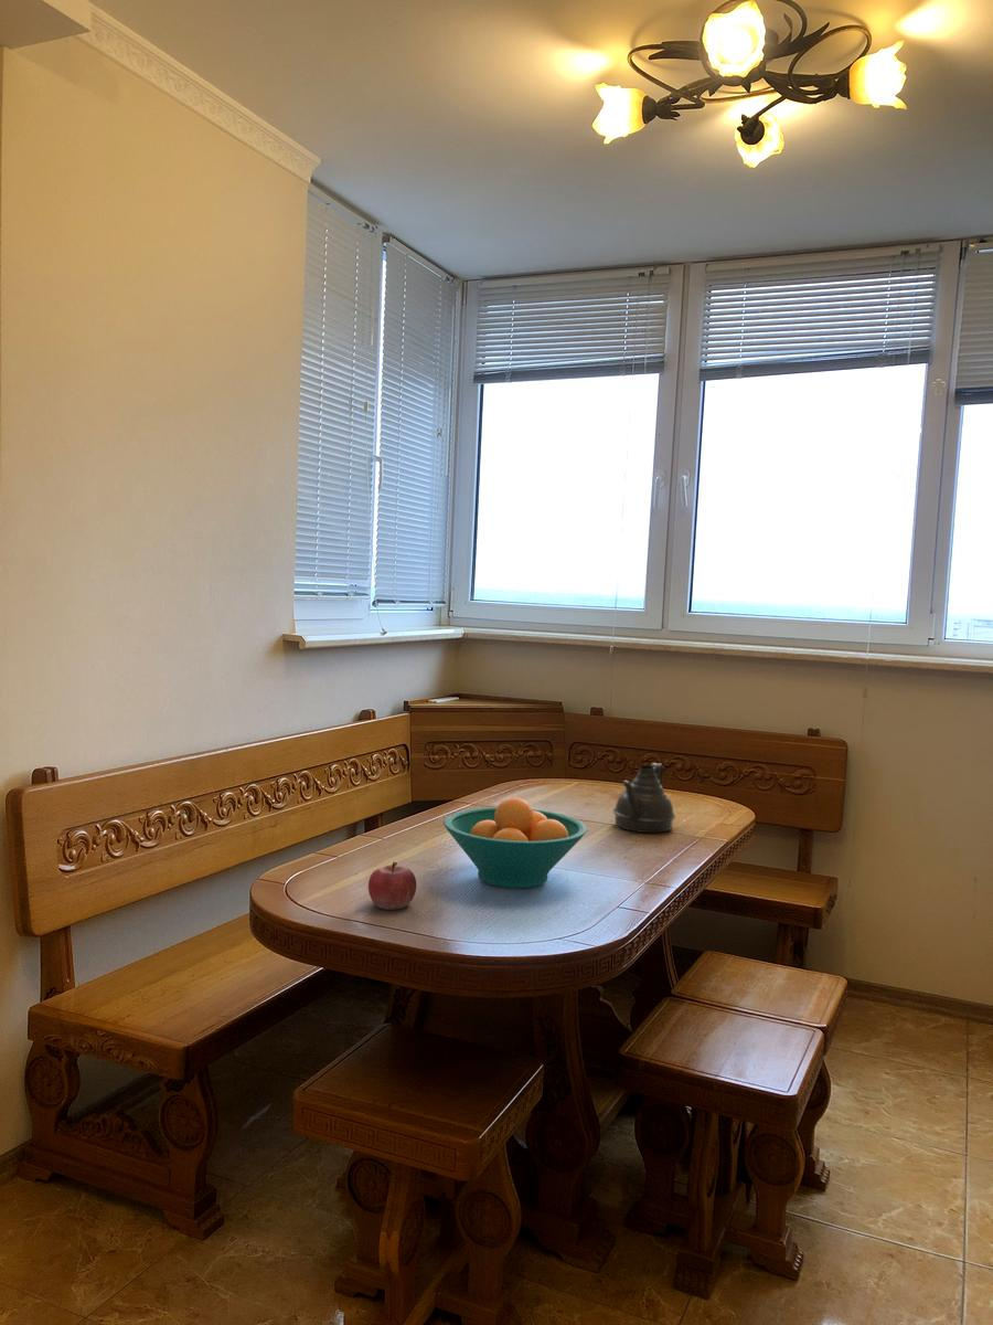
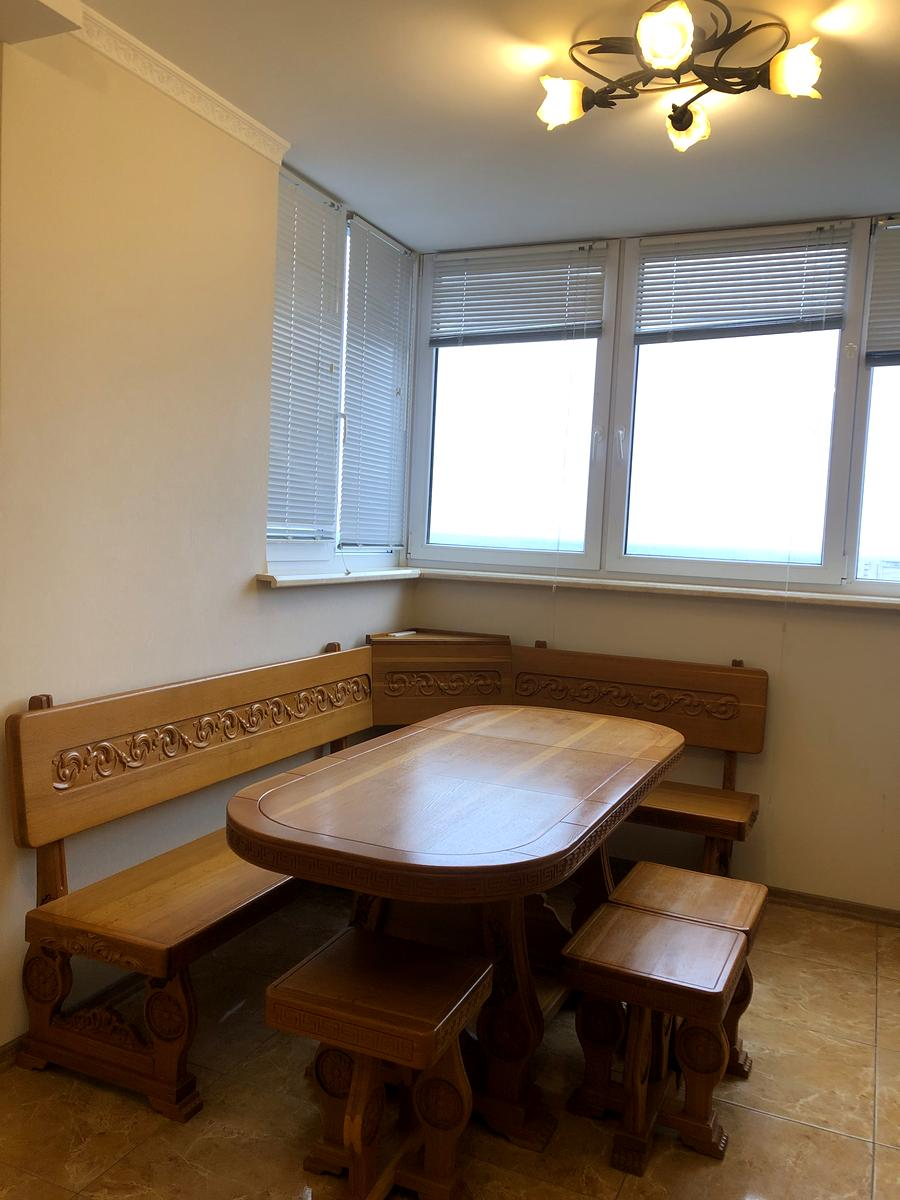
- fruit bowl (514, 838)
- teapot (640, 798)
- fruit (392, 882)
